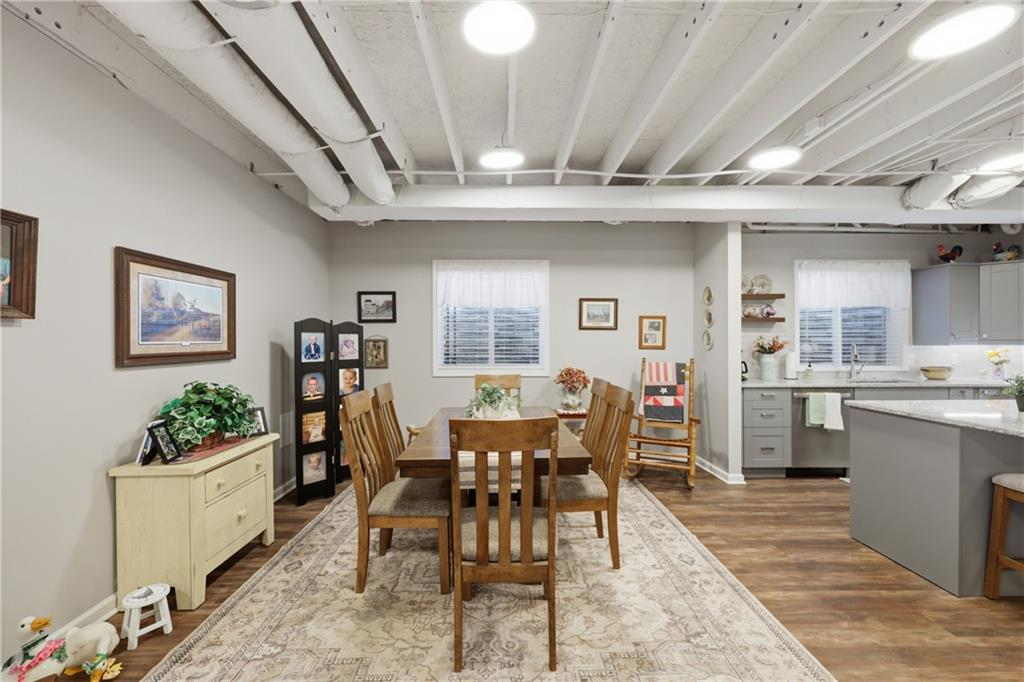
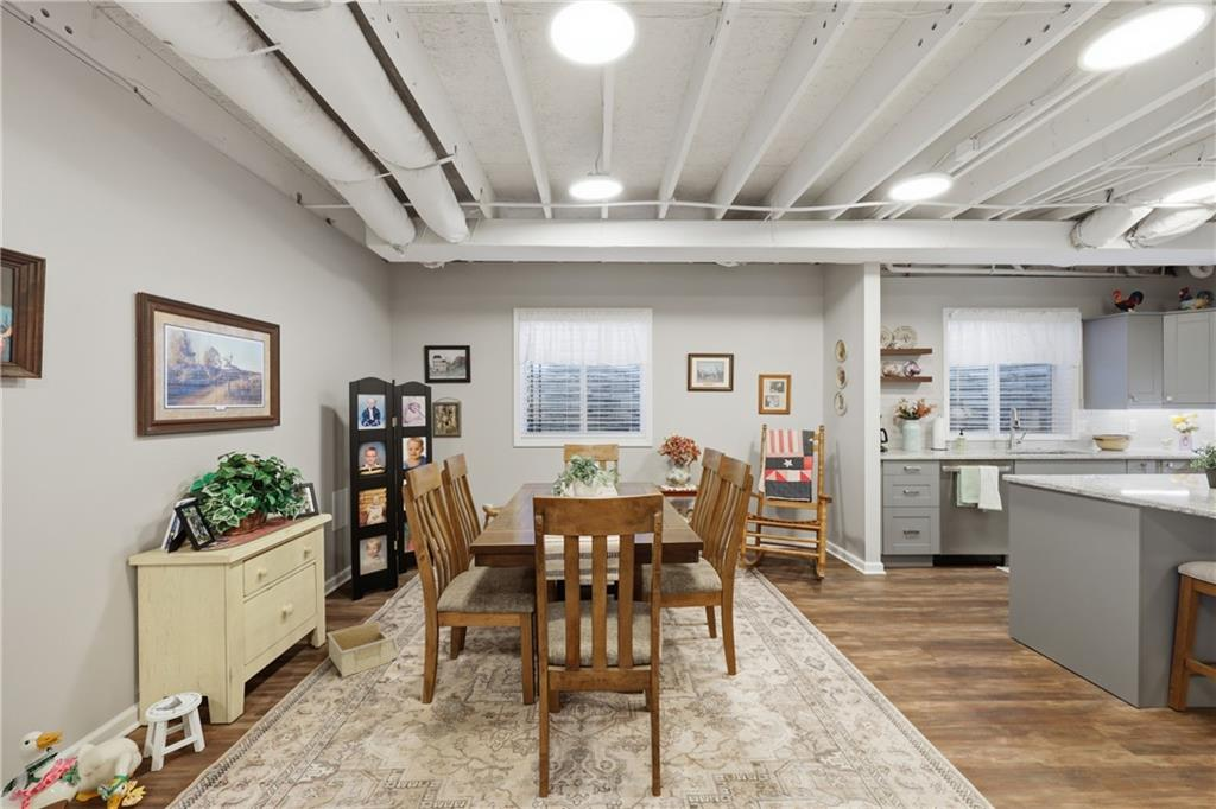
+ storage bin (362, 645)
